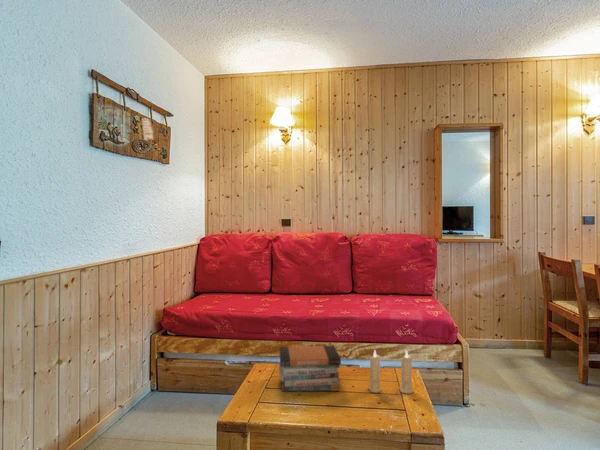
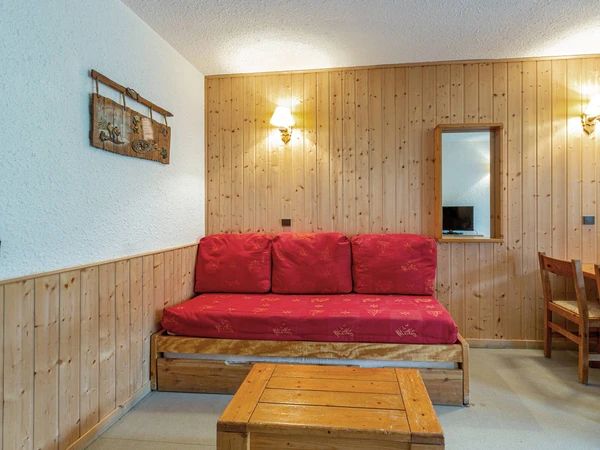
- candle (401, 369)
- book stack (308, 367)
